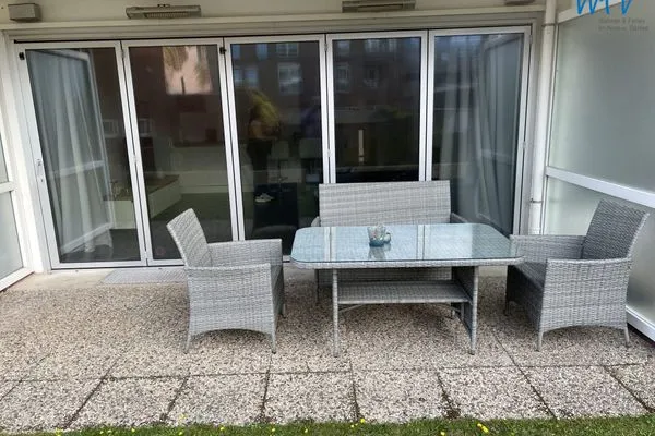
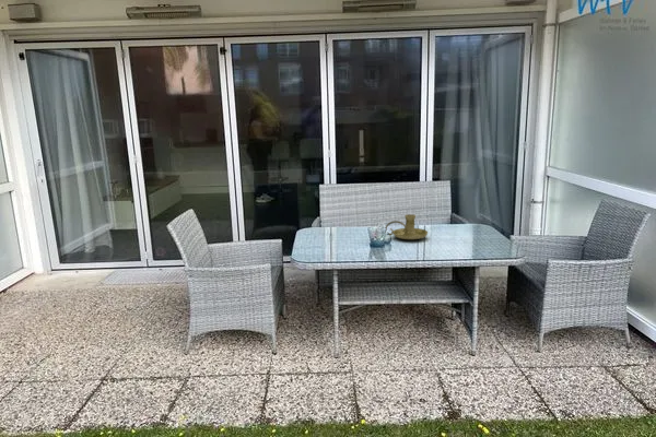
+ candle holder (406, 226)
